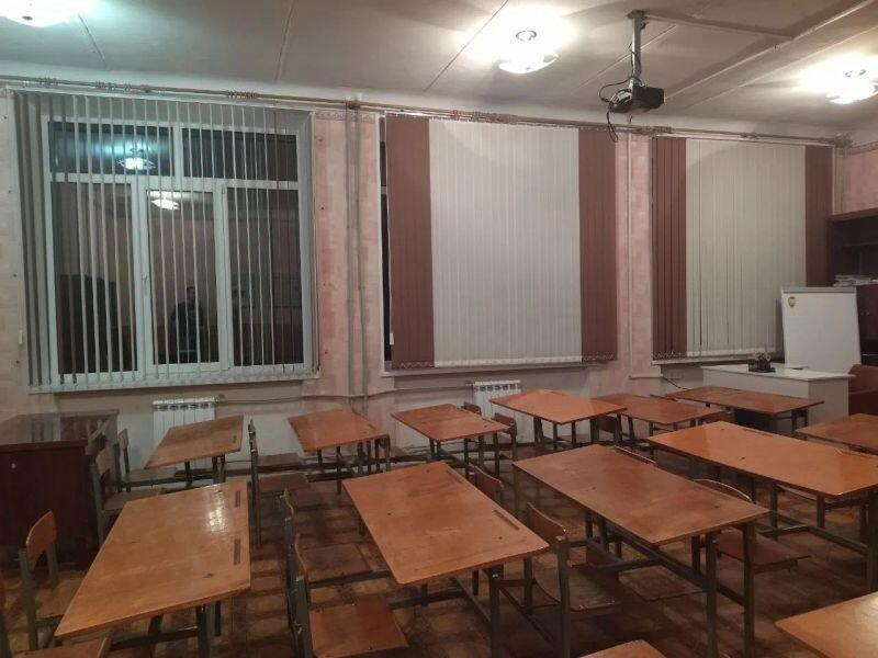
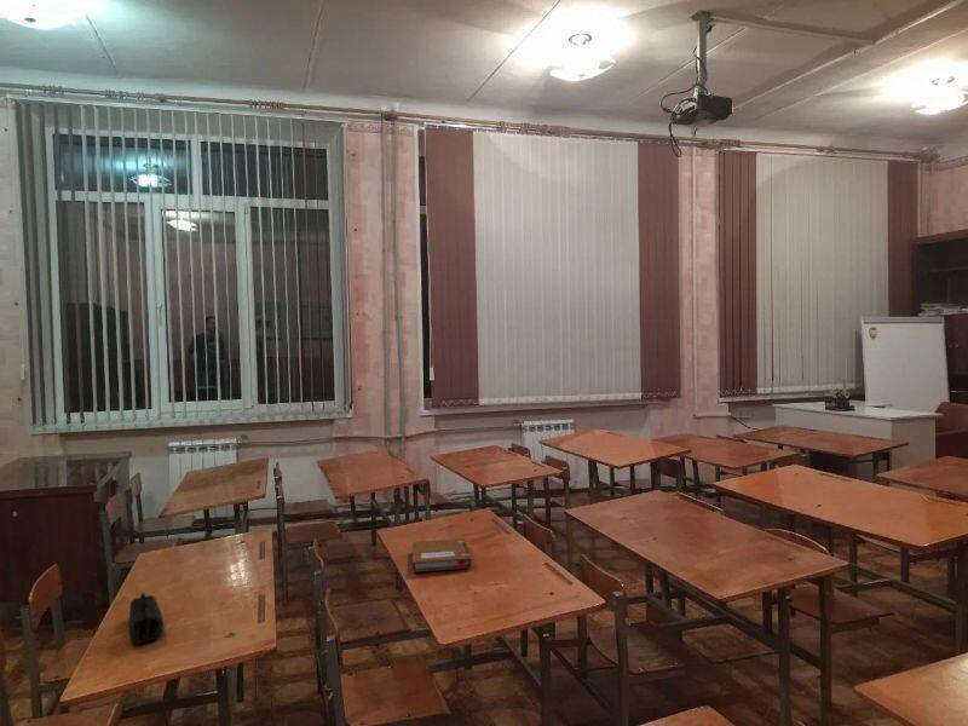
+ pencil case (144, 611)
+ notebook (440, 554)
